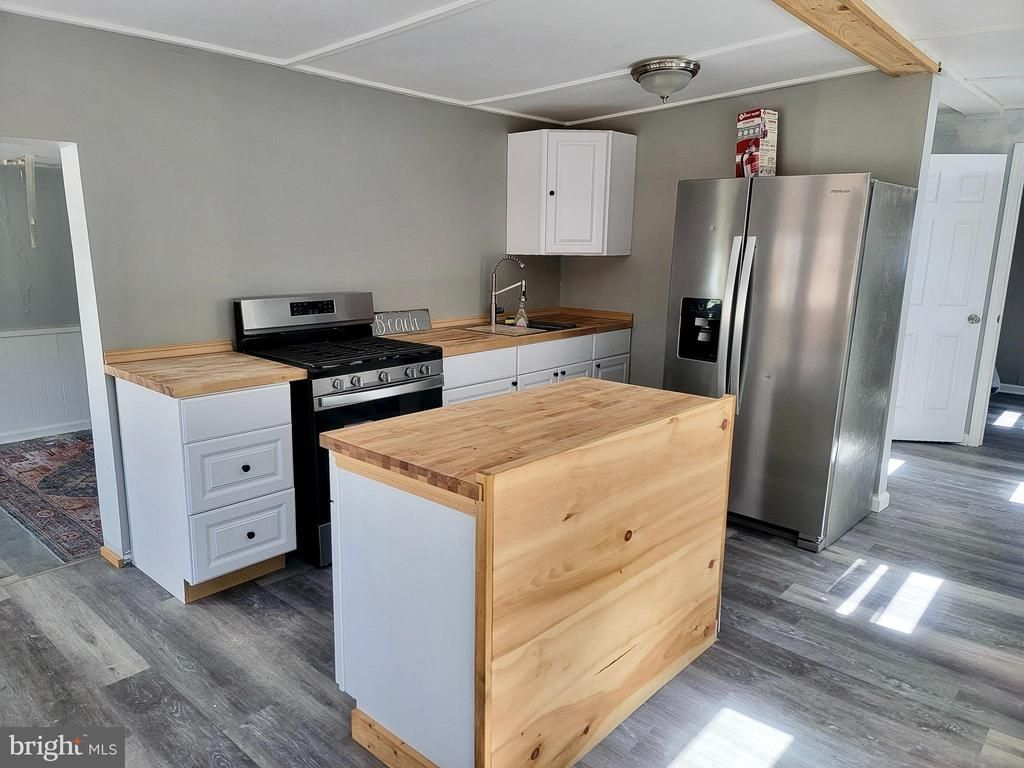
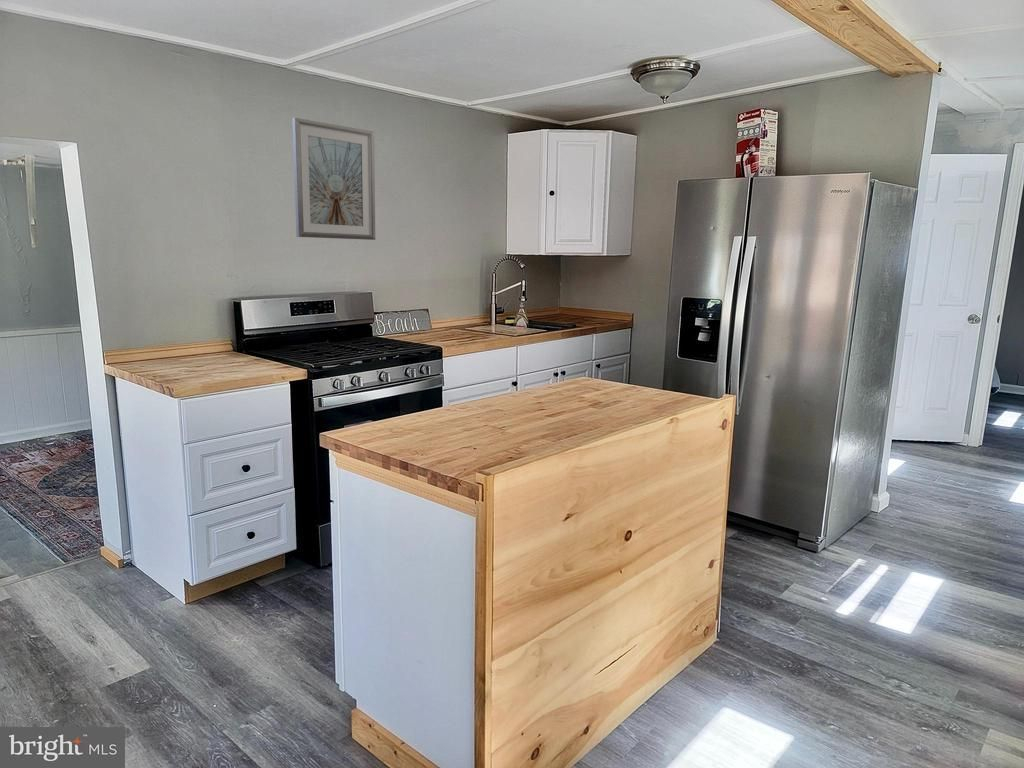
+ picture frame (336, 182)
